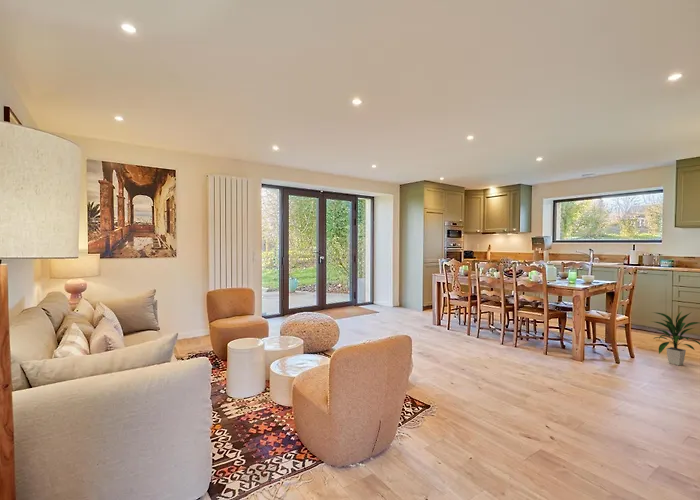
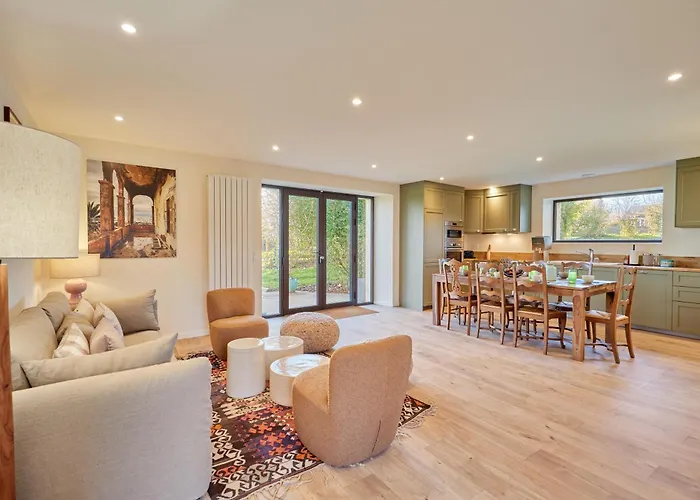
- indoor plant (673, 336)
